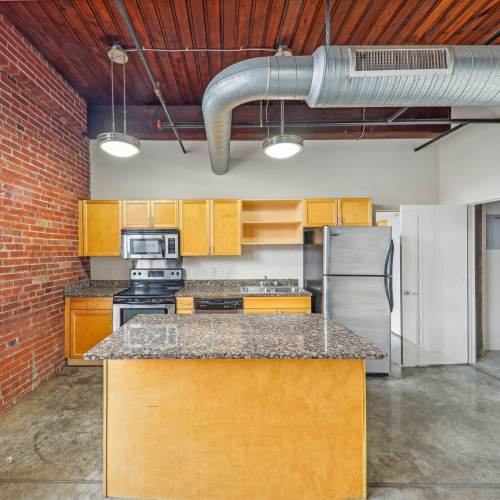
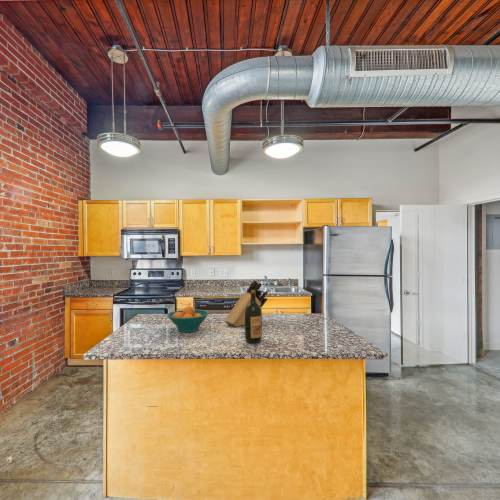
+ knife block (247, 301)
+ fruit bowl (188, 318)
+ wine bottle (253, 315)
